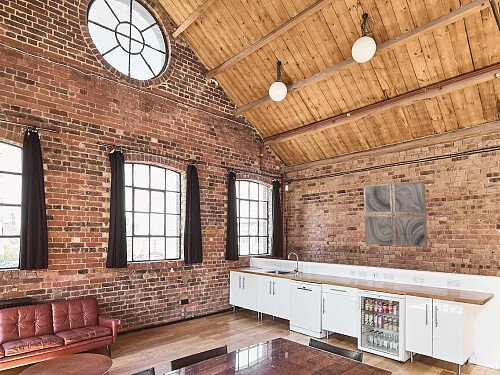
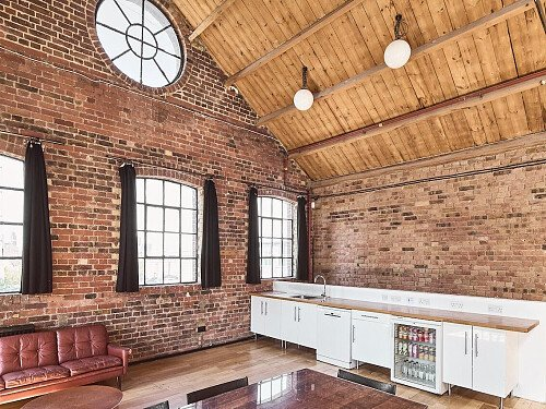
- wall art (392, 213)
